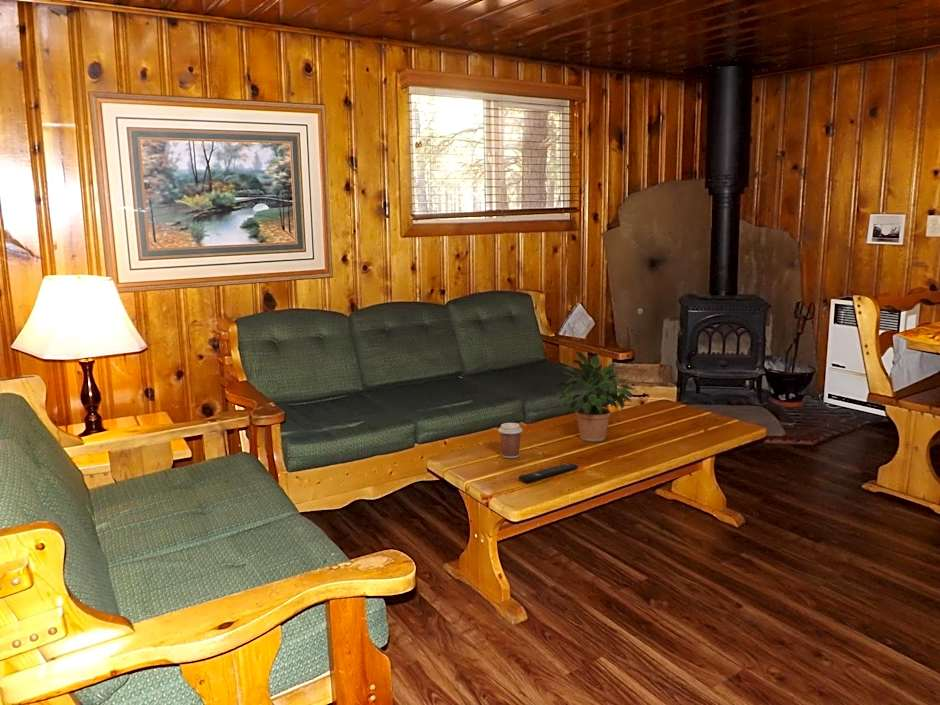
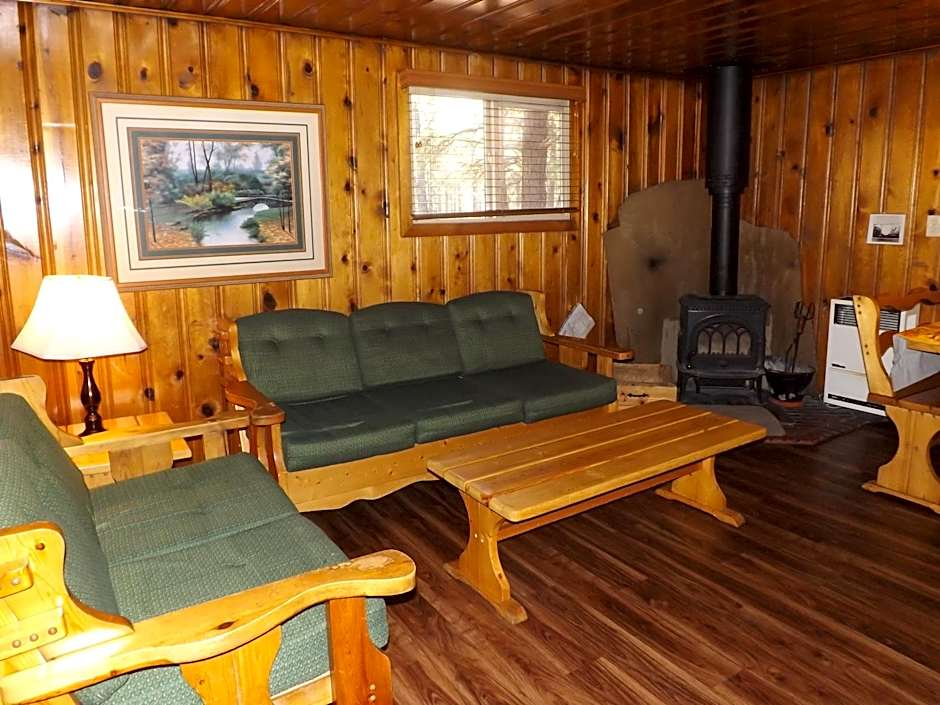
- coffee cup (510, 440)
- potted plant (596, 397)
- remote control (549, 472)
